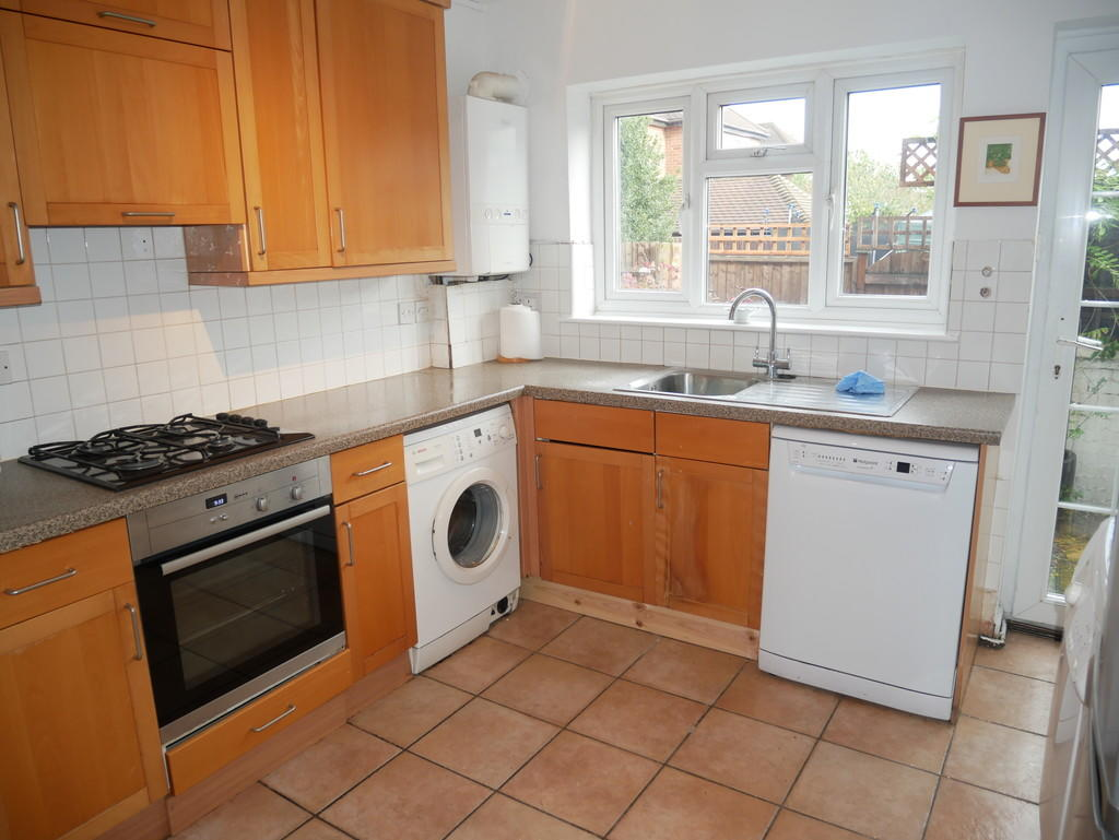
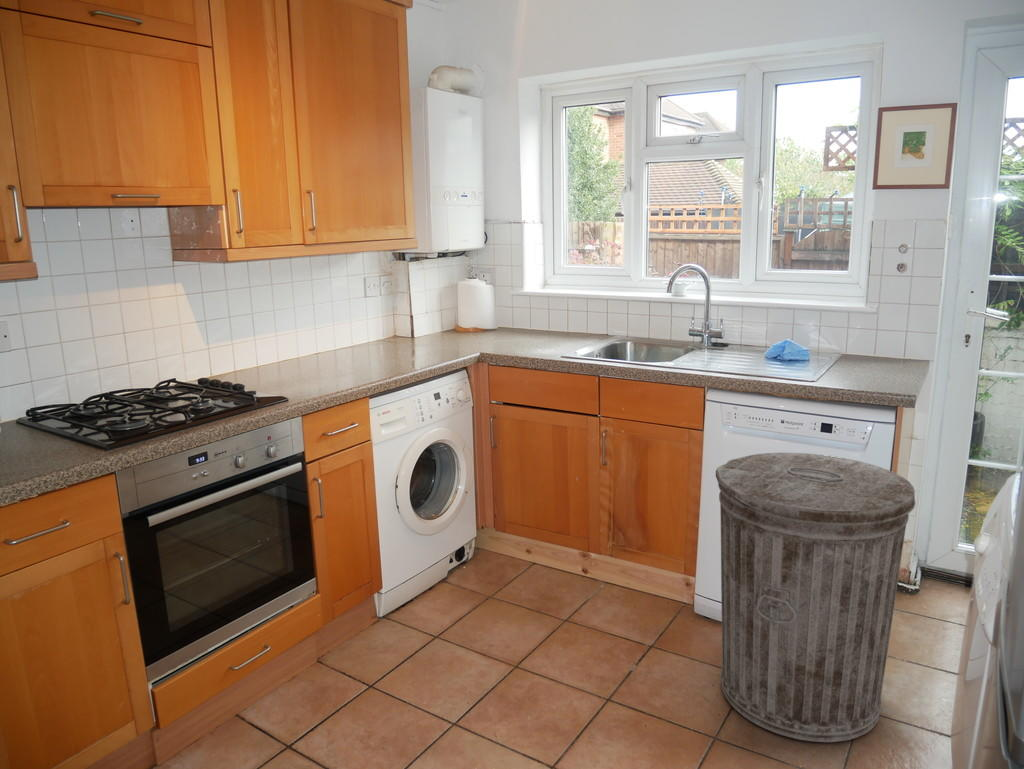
+ trash can (805, 587)
